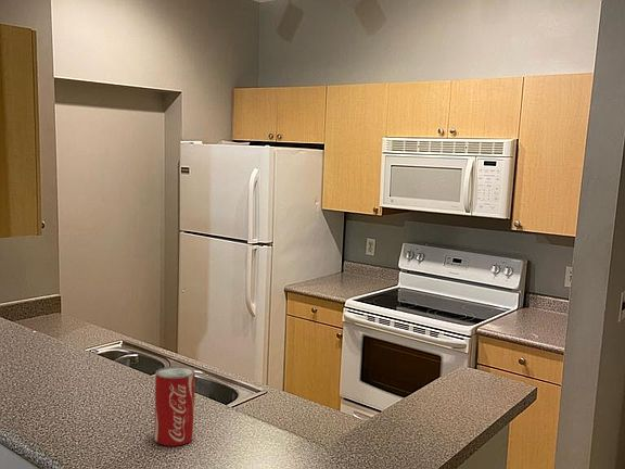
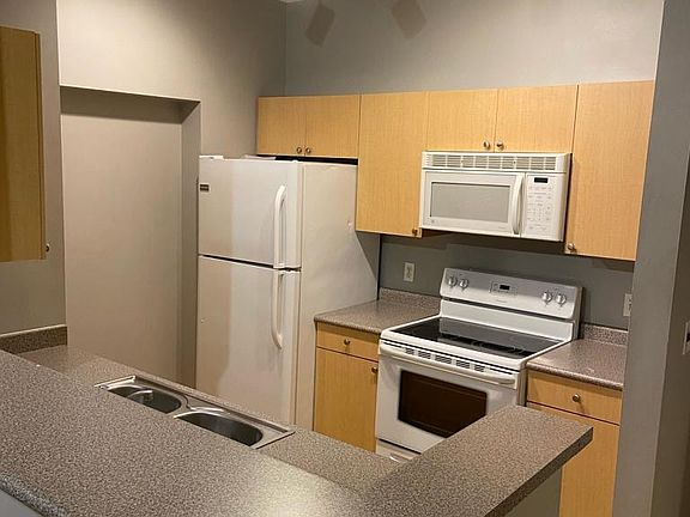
- beverage can (175, 405)
